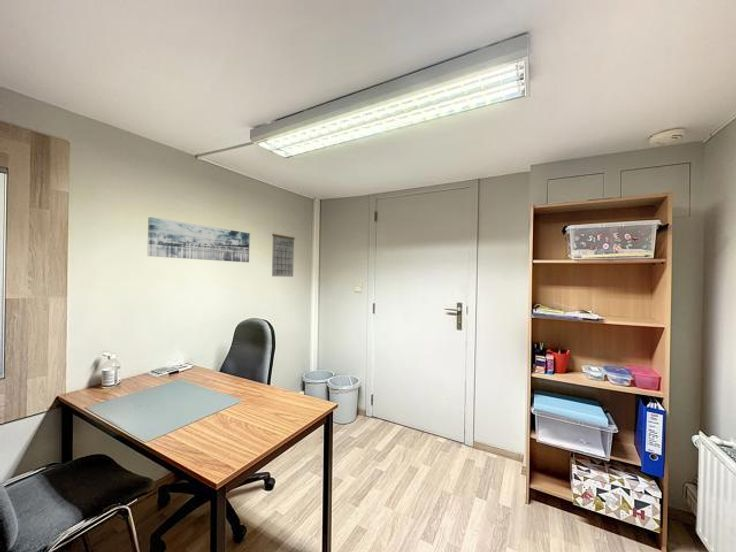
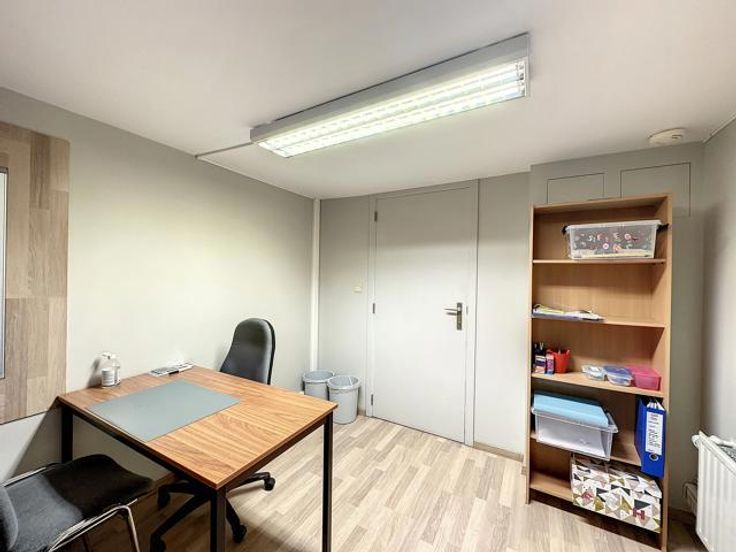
- wall art (205, 243)
- calendar (283, 251)
